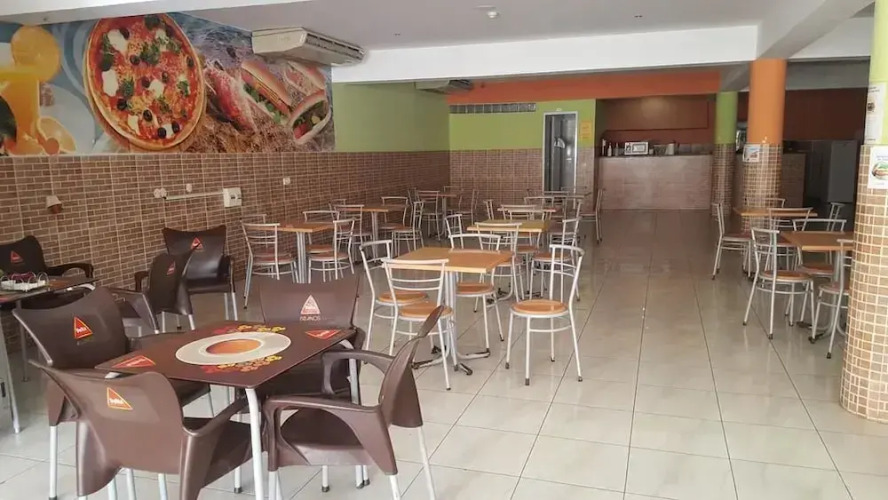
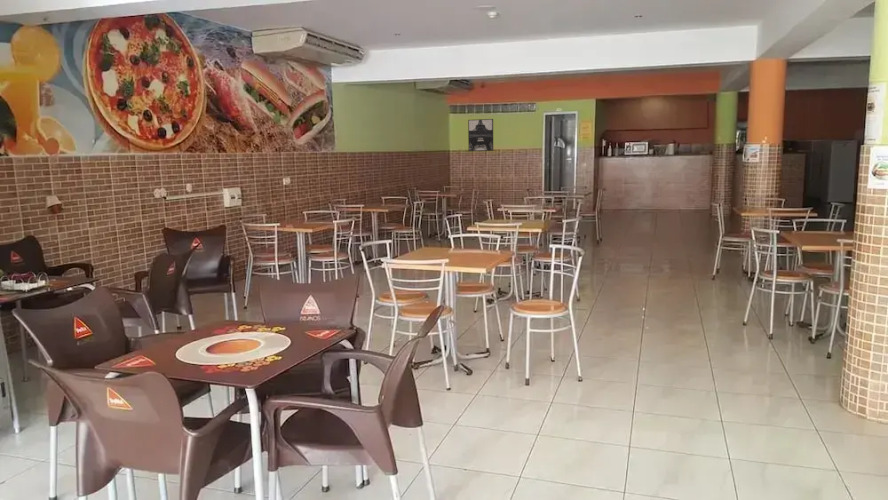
+ wall art (480, 135)
